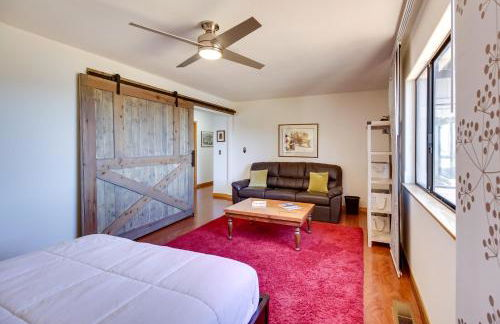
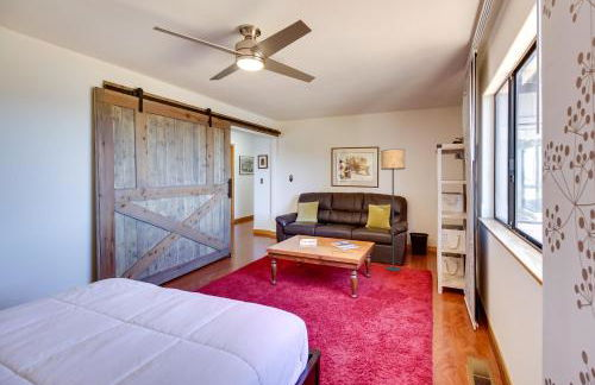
+ floor lamp (393, 209)
